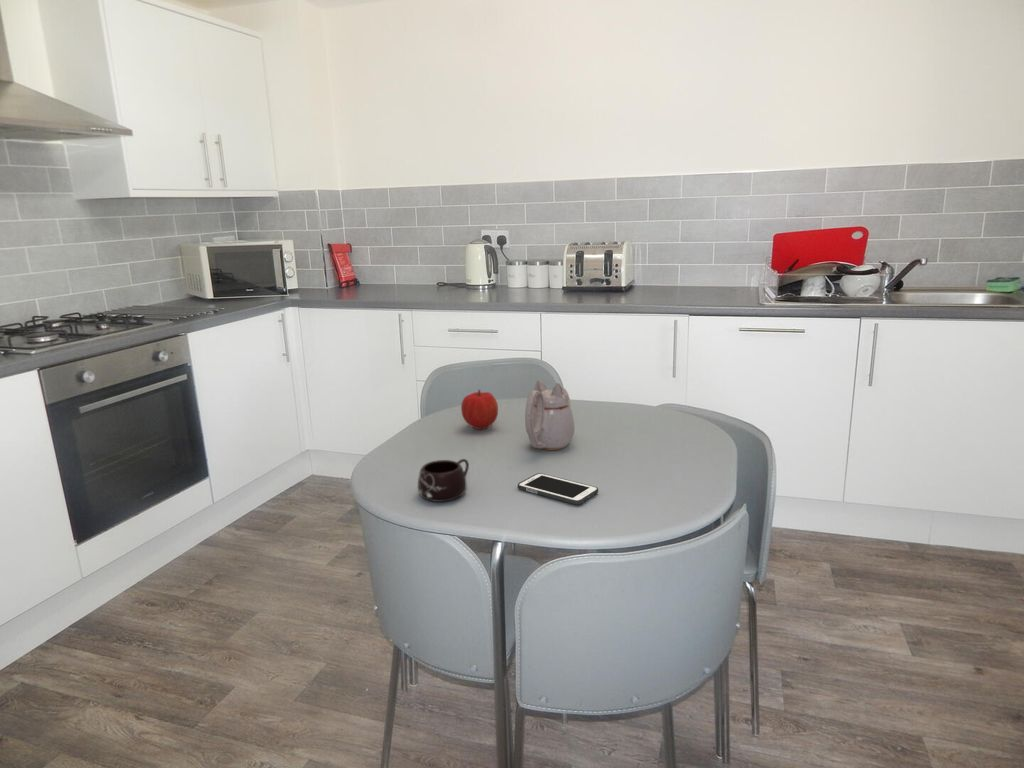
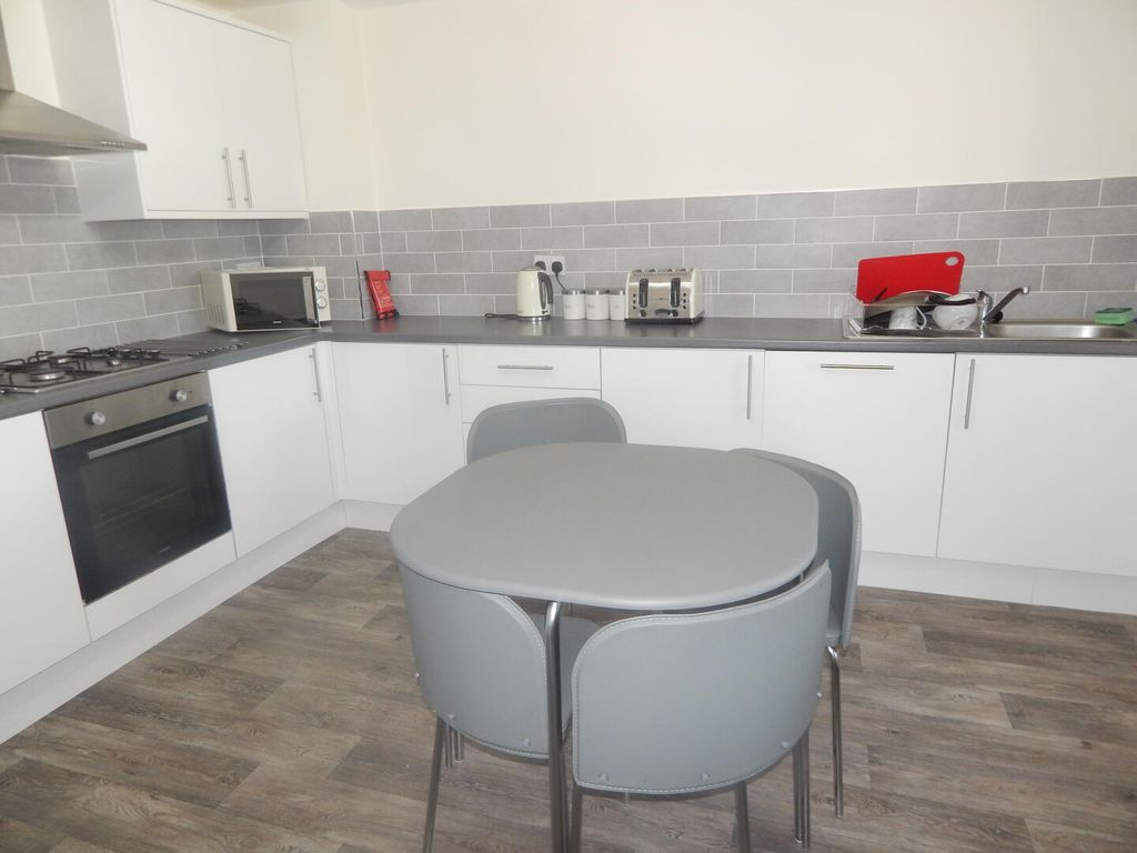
- teapot (548, 414)
- mug (446, 478)
- cell phone (557, 488)
- fruit (479, 409)
